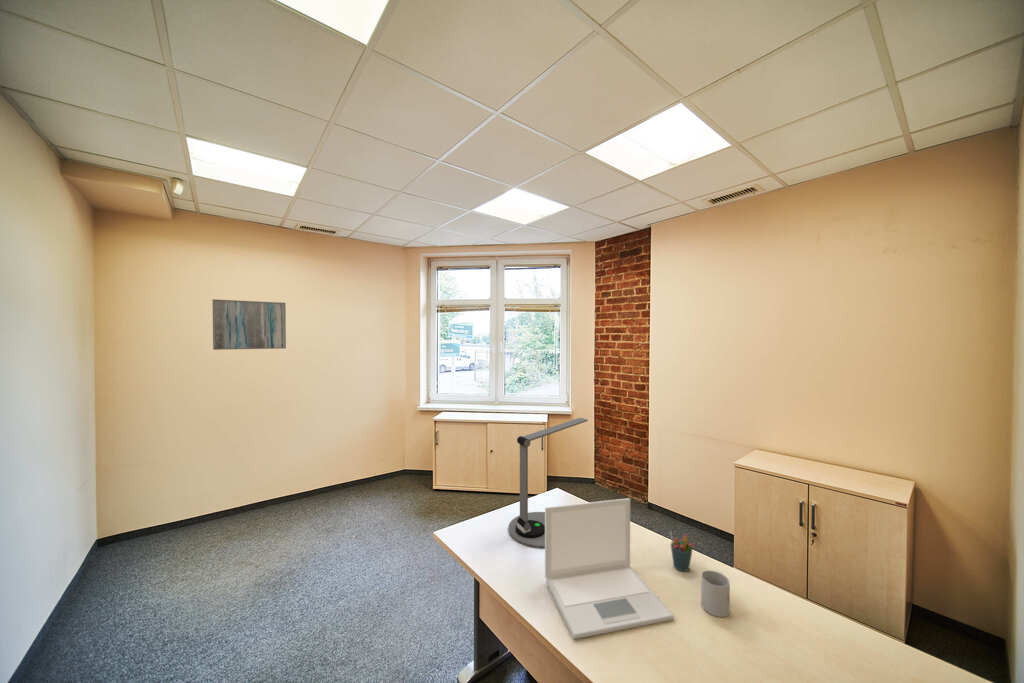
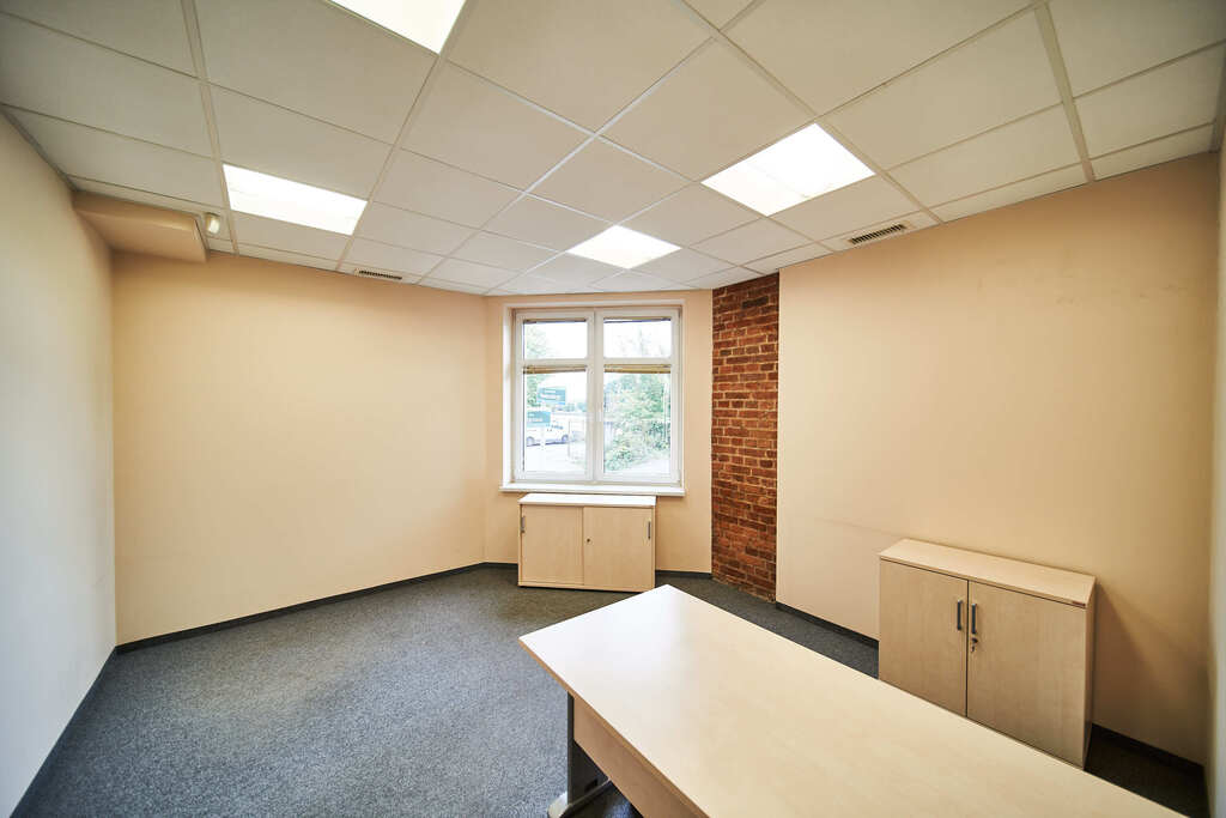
- pen holder (681, 551)
- desk lamp (527, 475)
- wall art (250, 325)
- mug (716, 590)
- laptop (604, 559)
